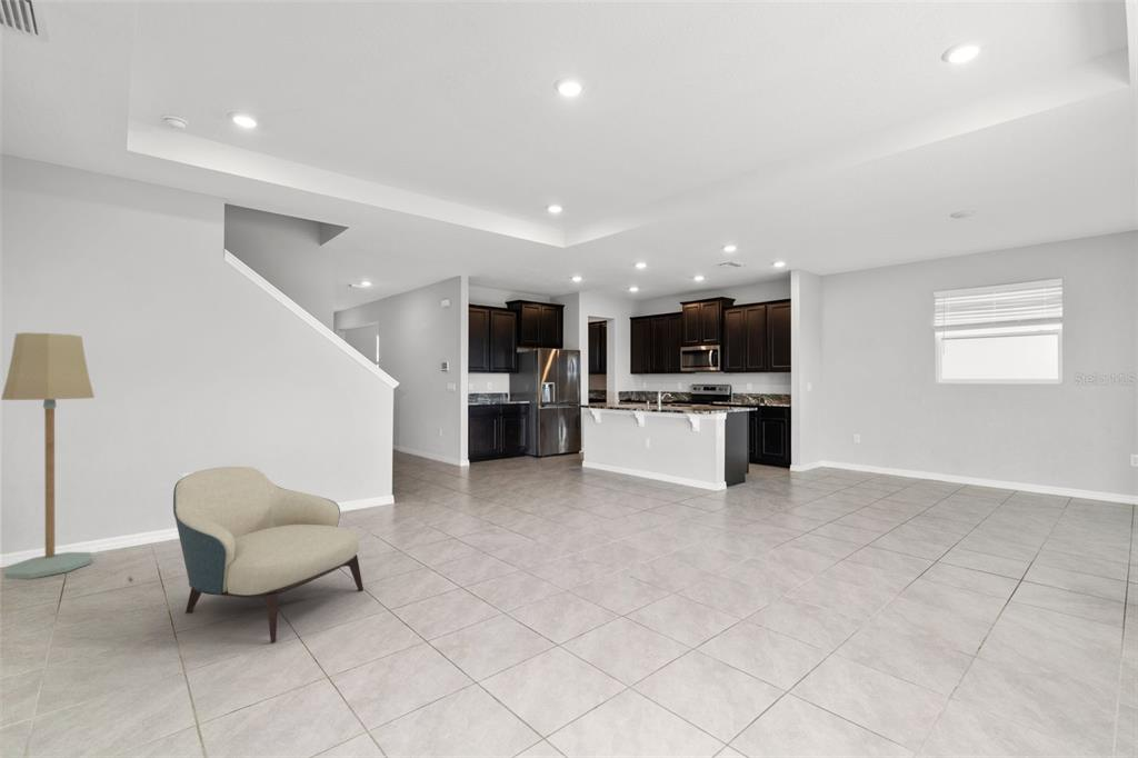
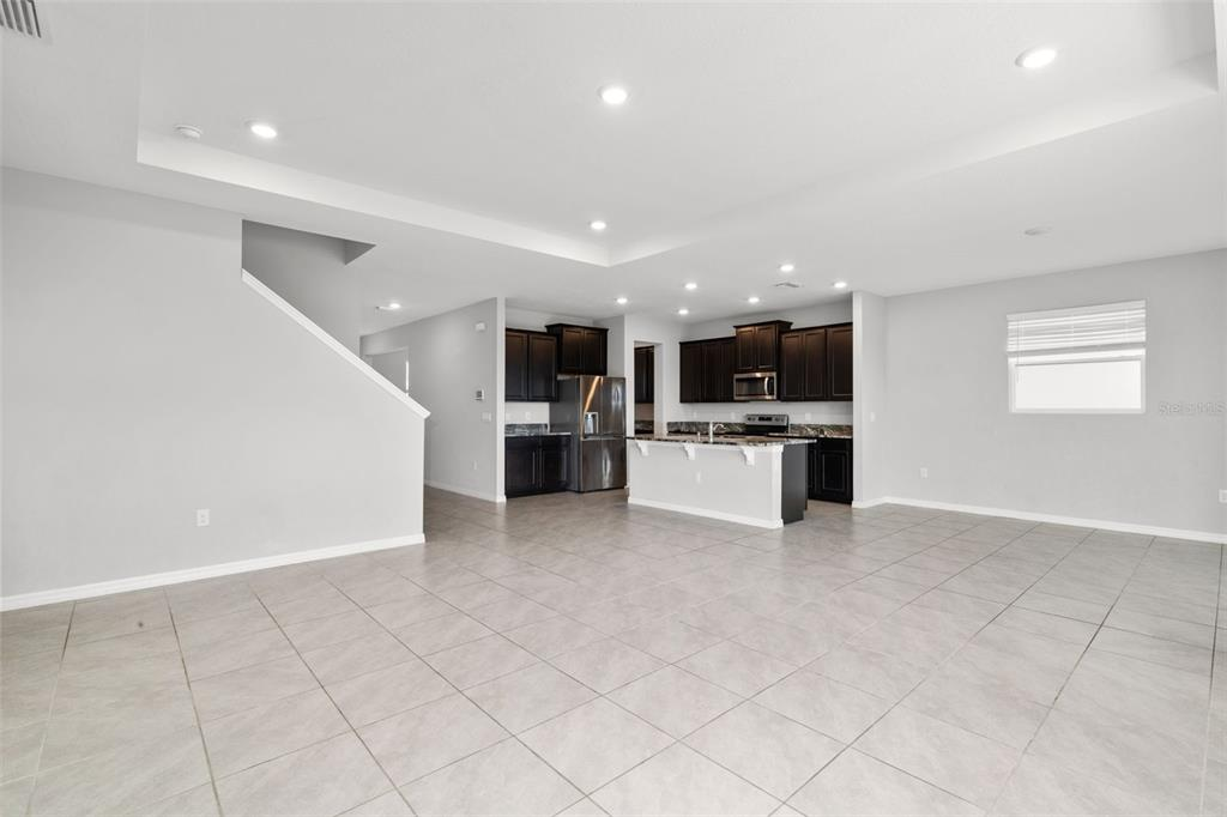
- floor lamp (49, 450)
- armchair (264, 538)
